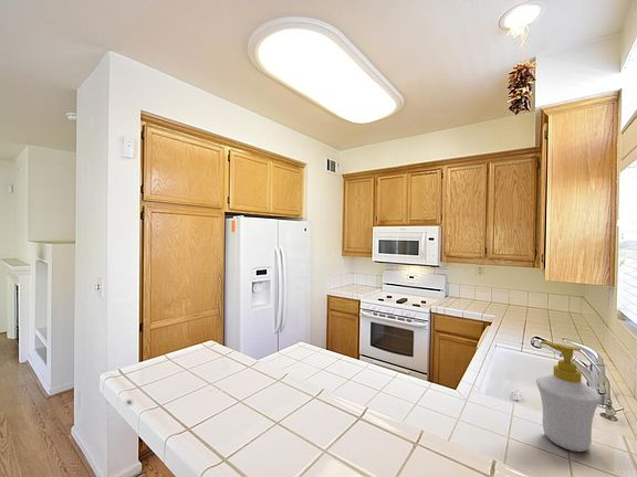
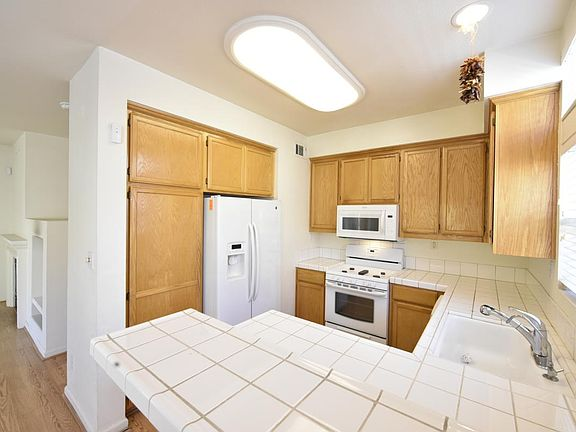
- soap bottle (566, 393)
